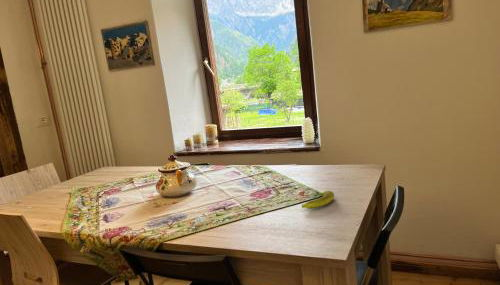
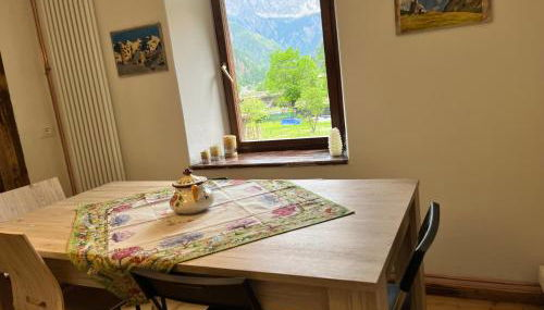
- banana (320, 198)
